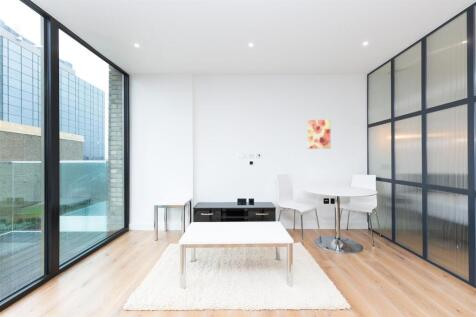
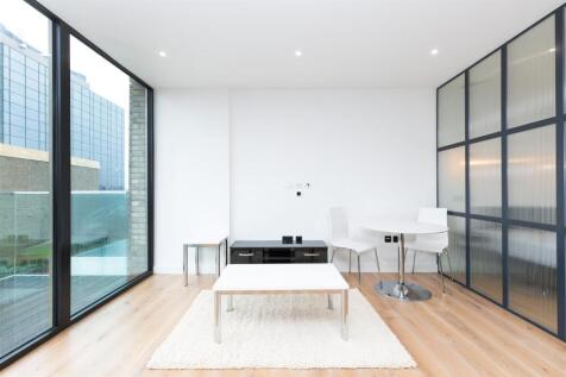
- wall art (318, 134)
